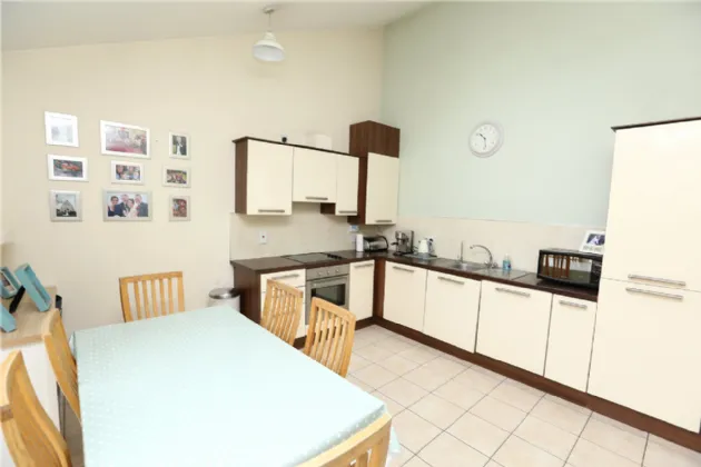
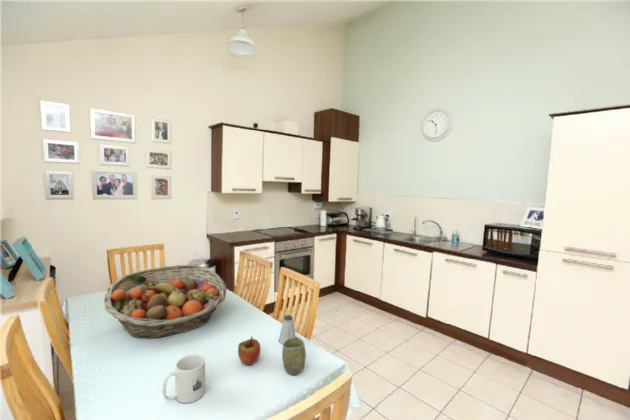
+ fruit basket (170, 298)
+ apple (249, 348)
+ saltshaker (287, 328)
+ mug (184, 380)
+ cup (293, 355)
